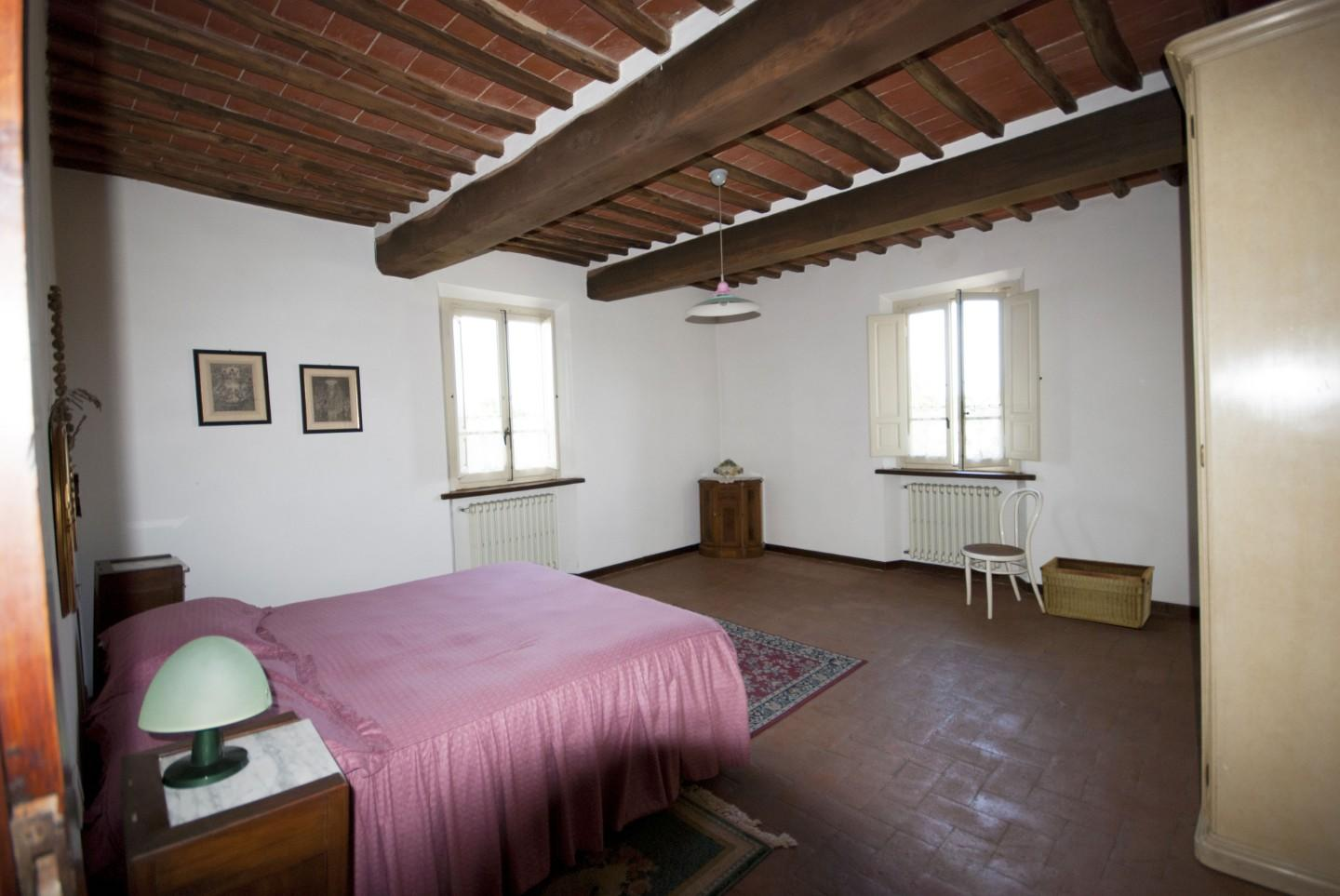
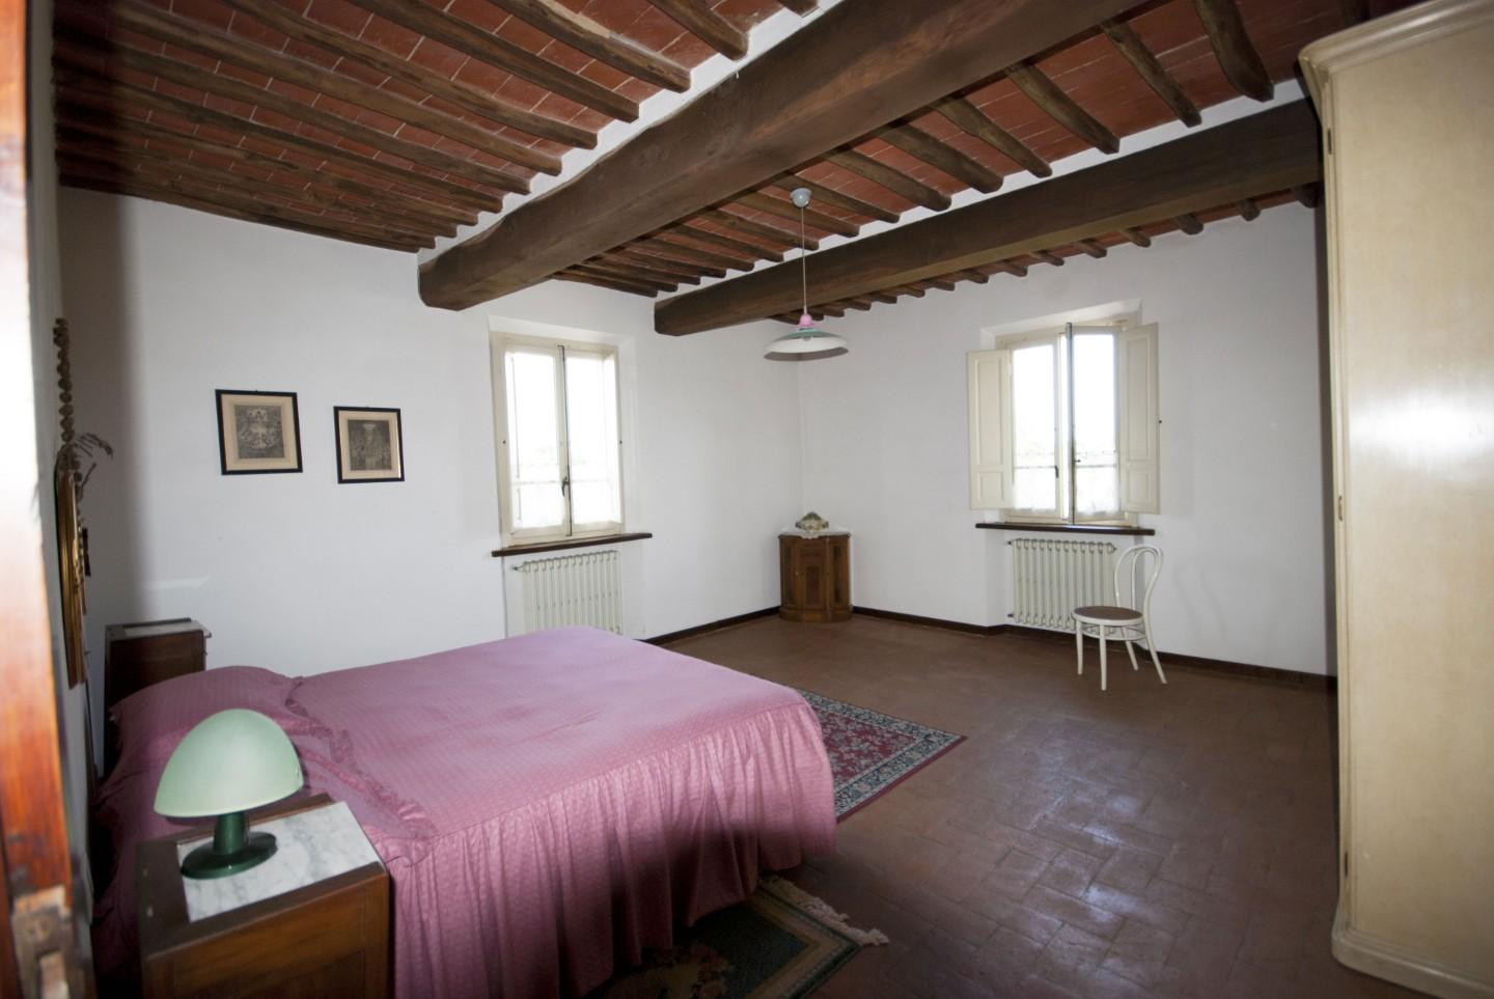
- hamper (1096, 590)
